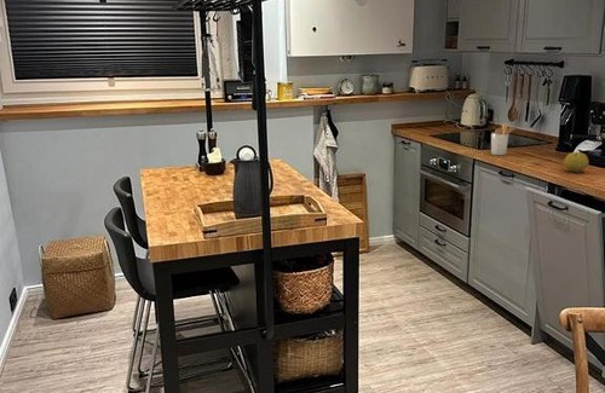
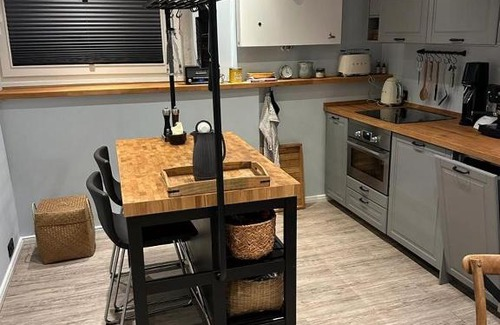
- fruit (576, 162)
- utensil holder (503, 139)
